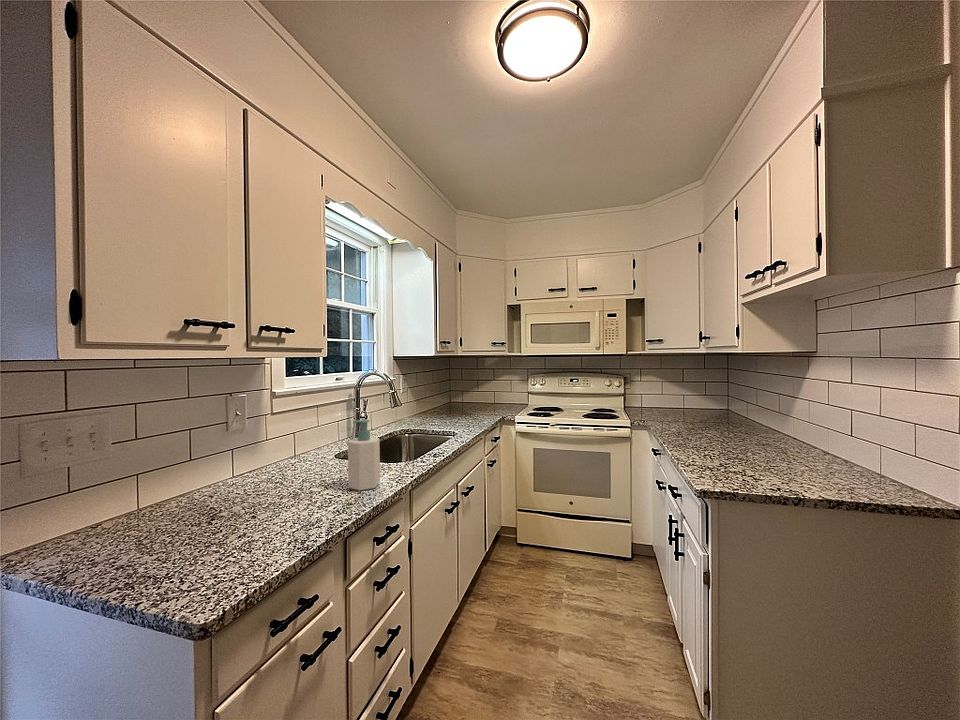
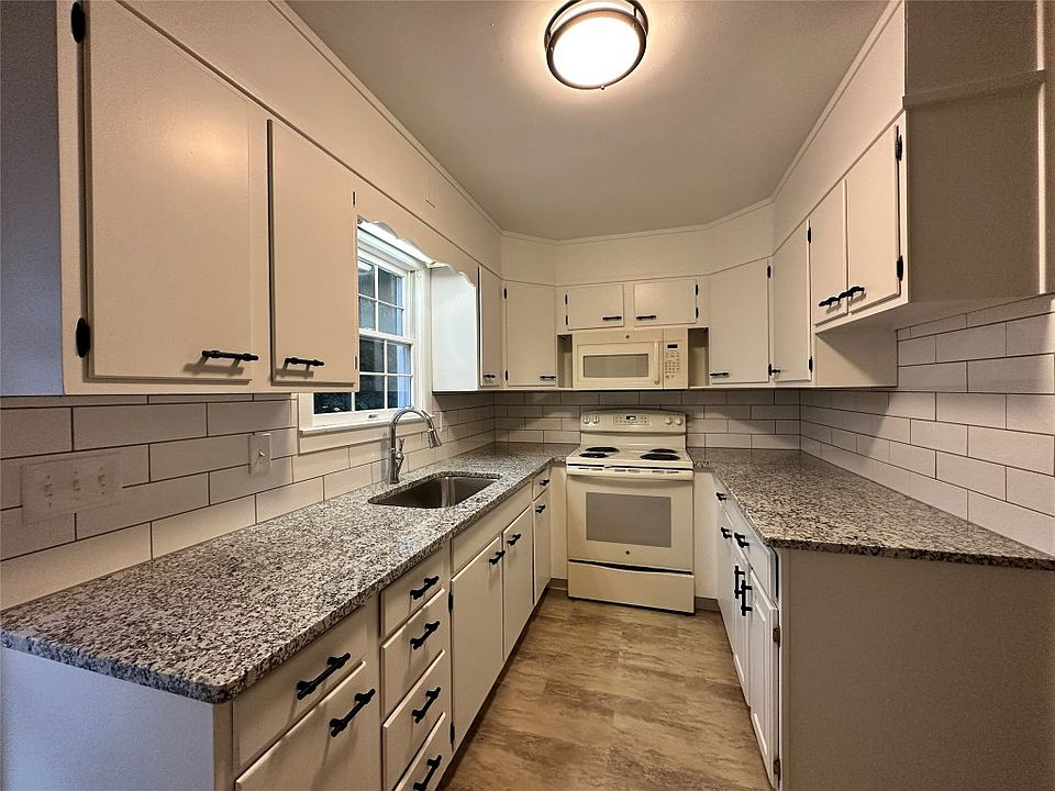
- soap bottle (364, 452)
